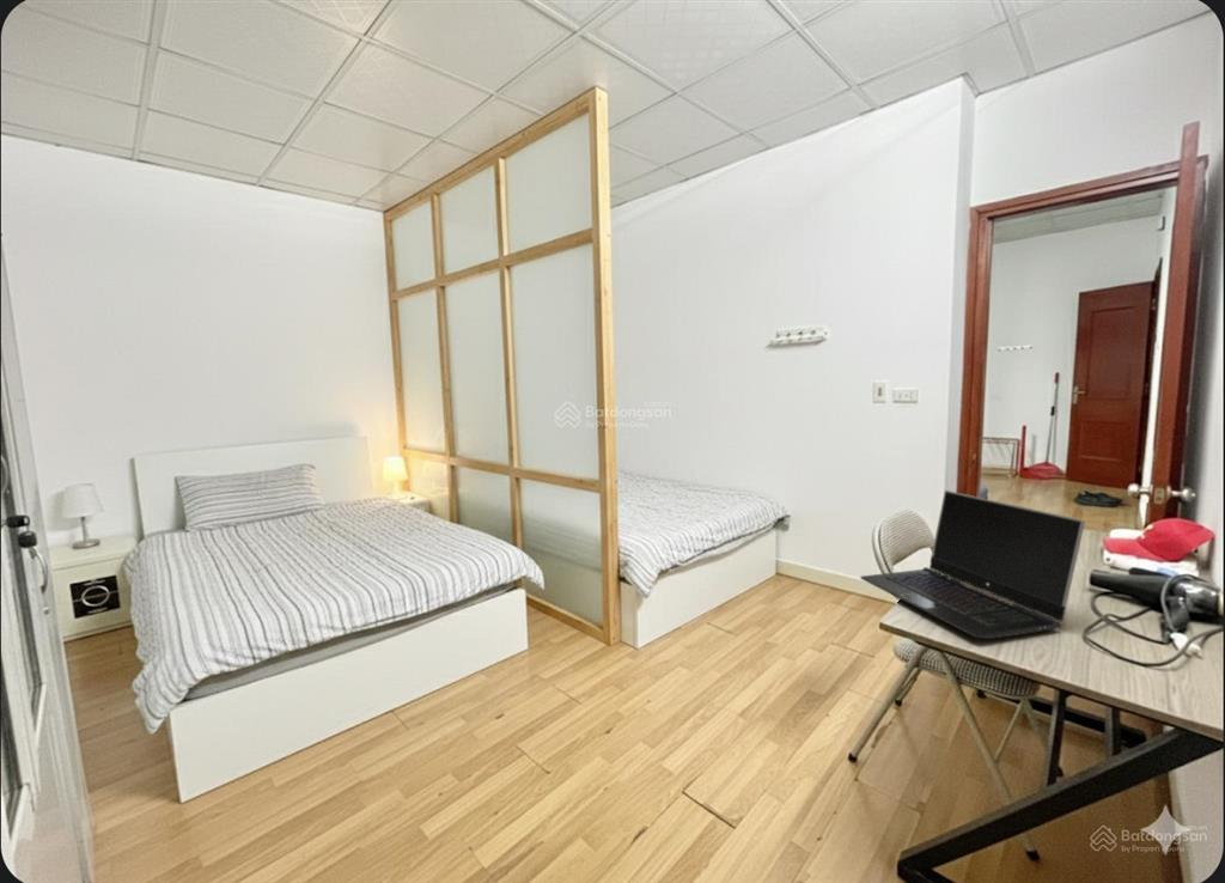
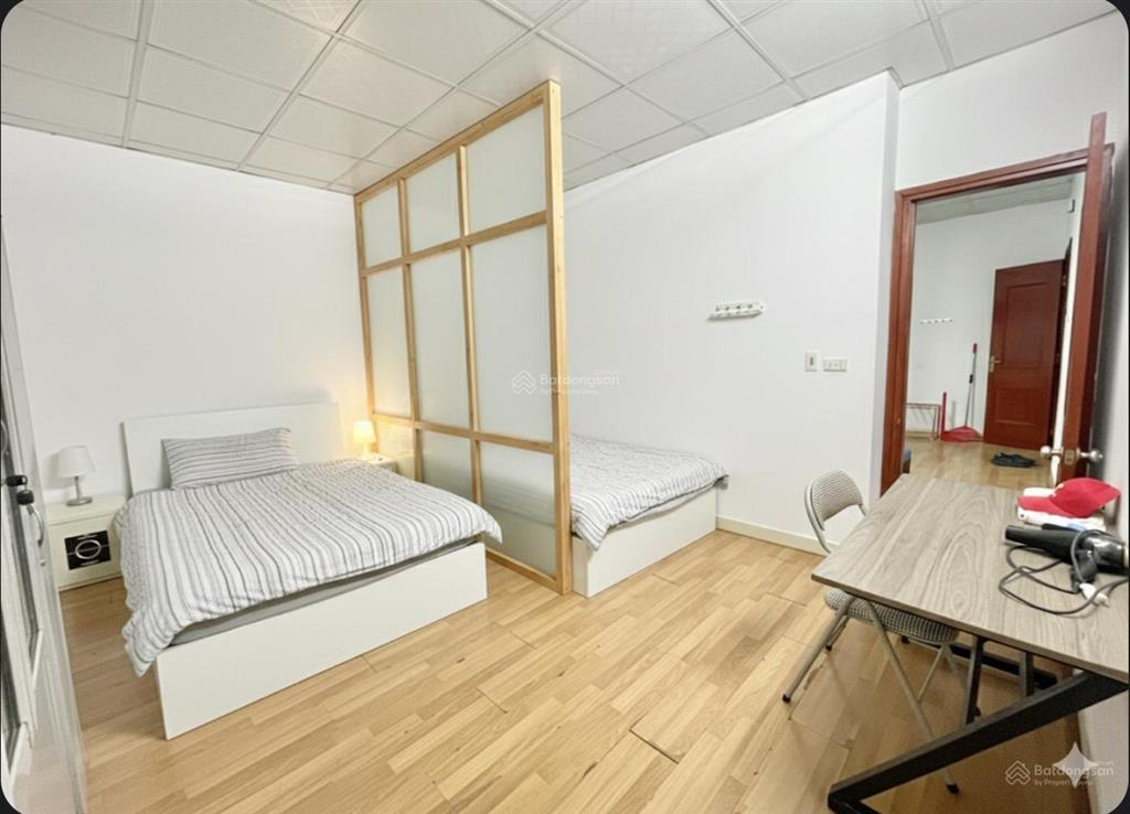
- laptop computer (958, 555)
